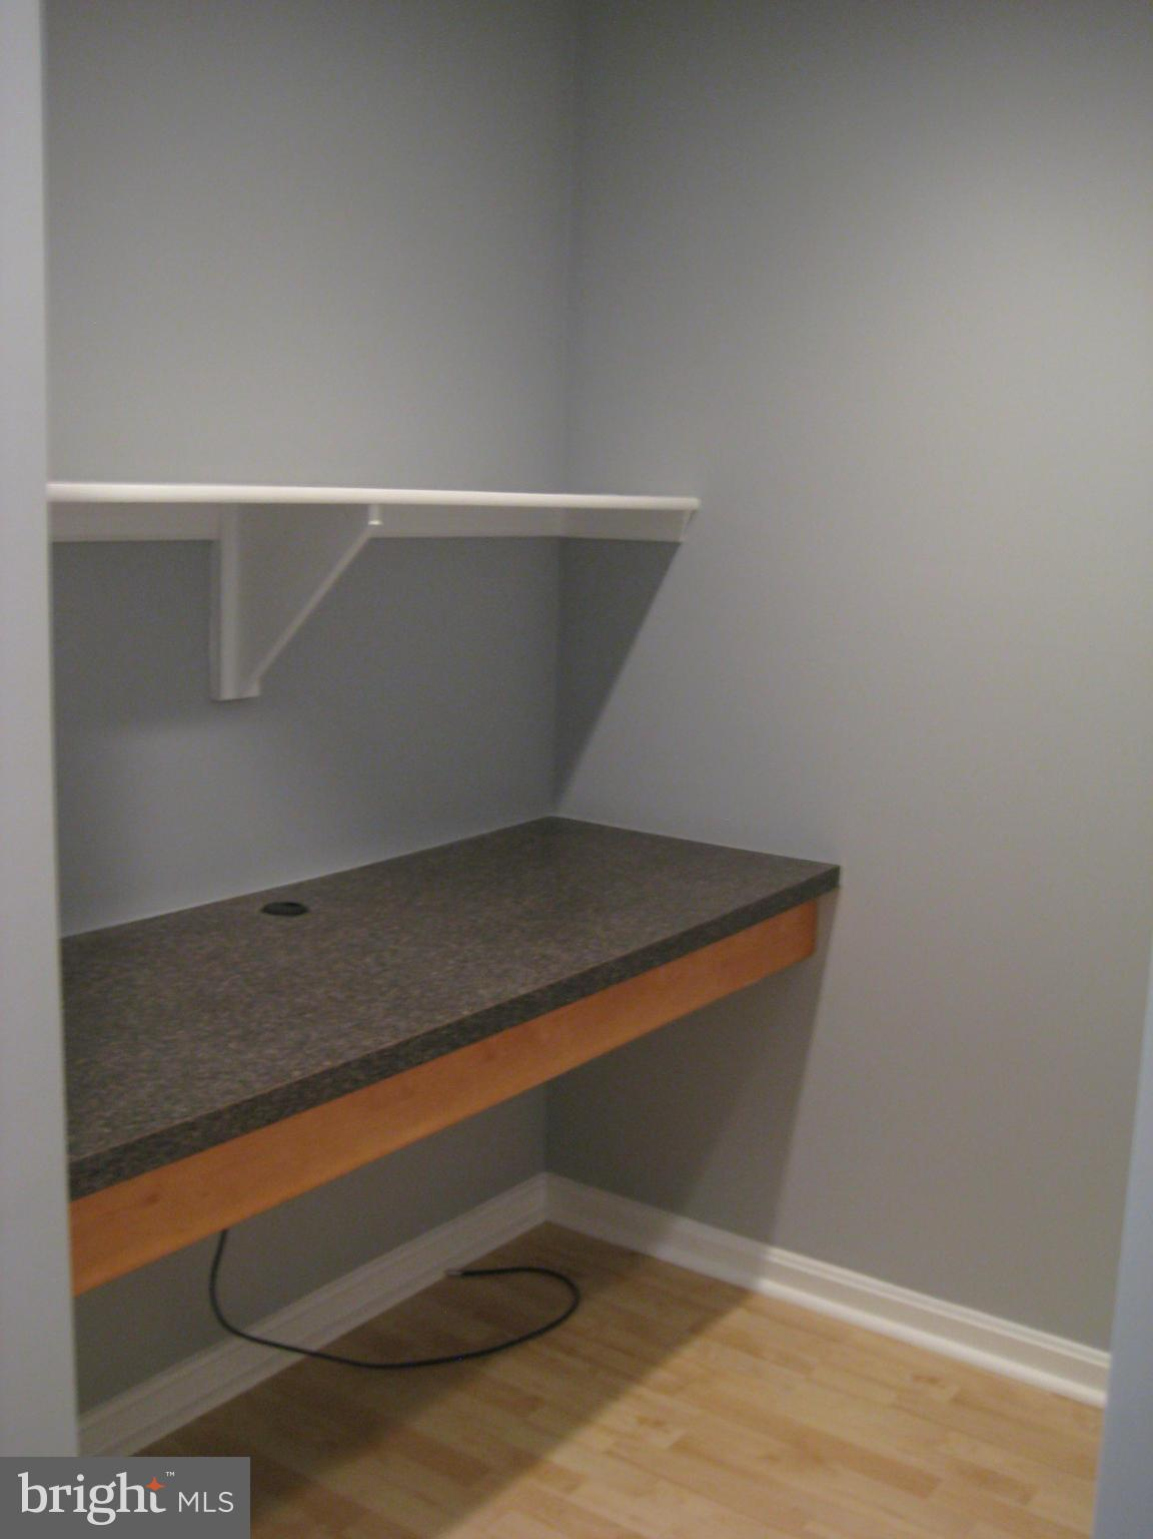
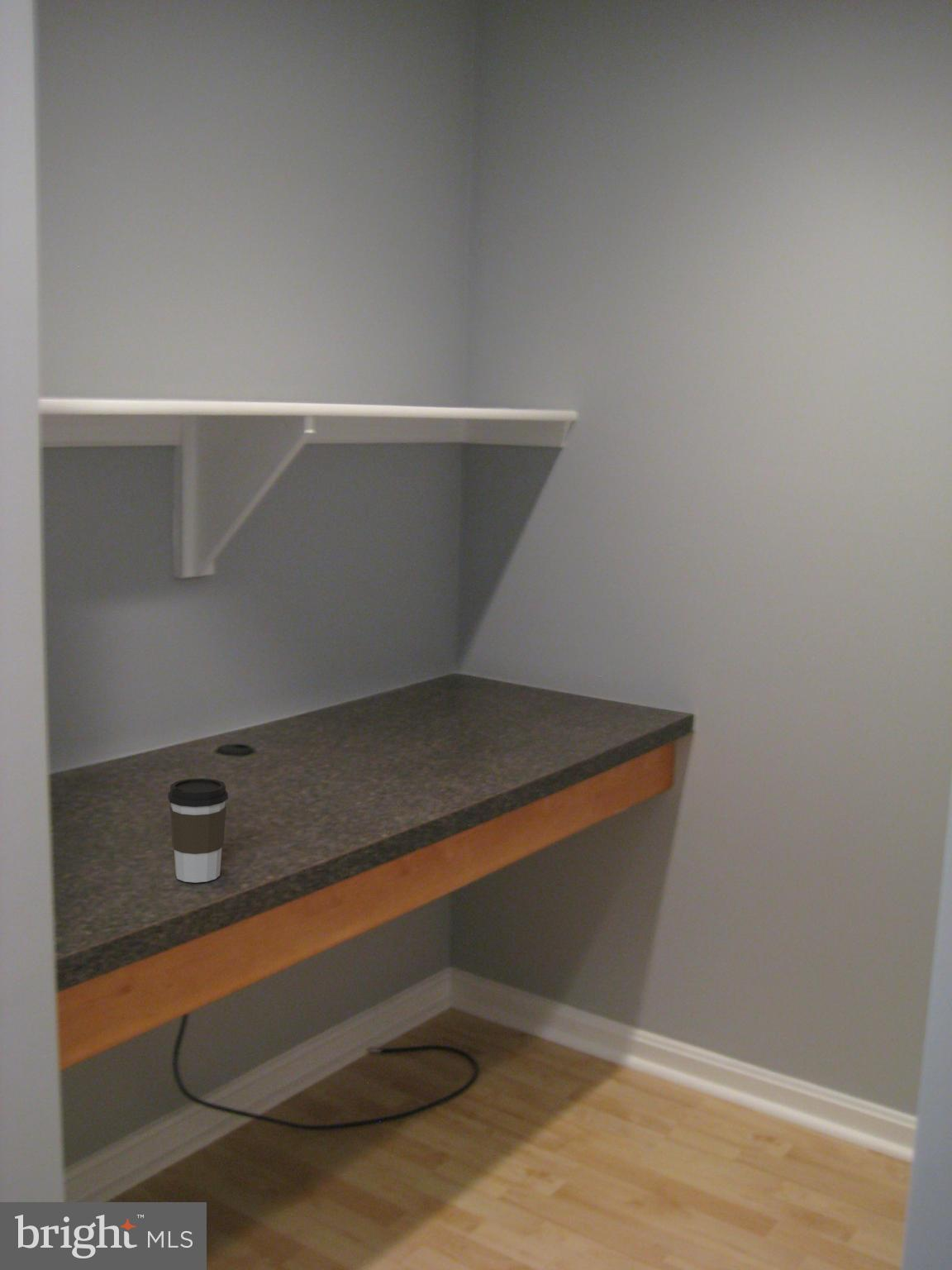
+ coffee cup (198, 830)
